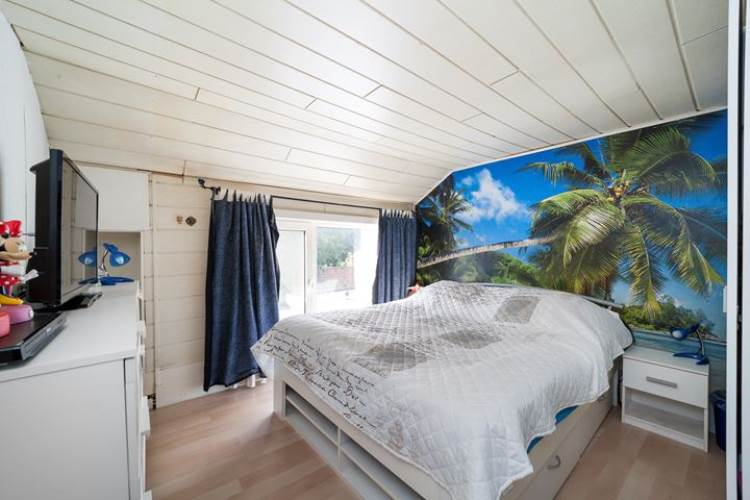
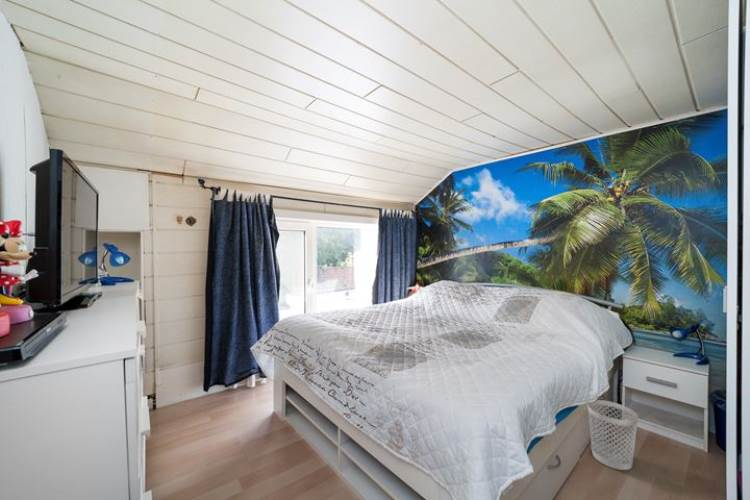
+ wastebasket (611, 434)
